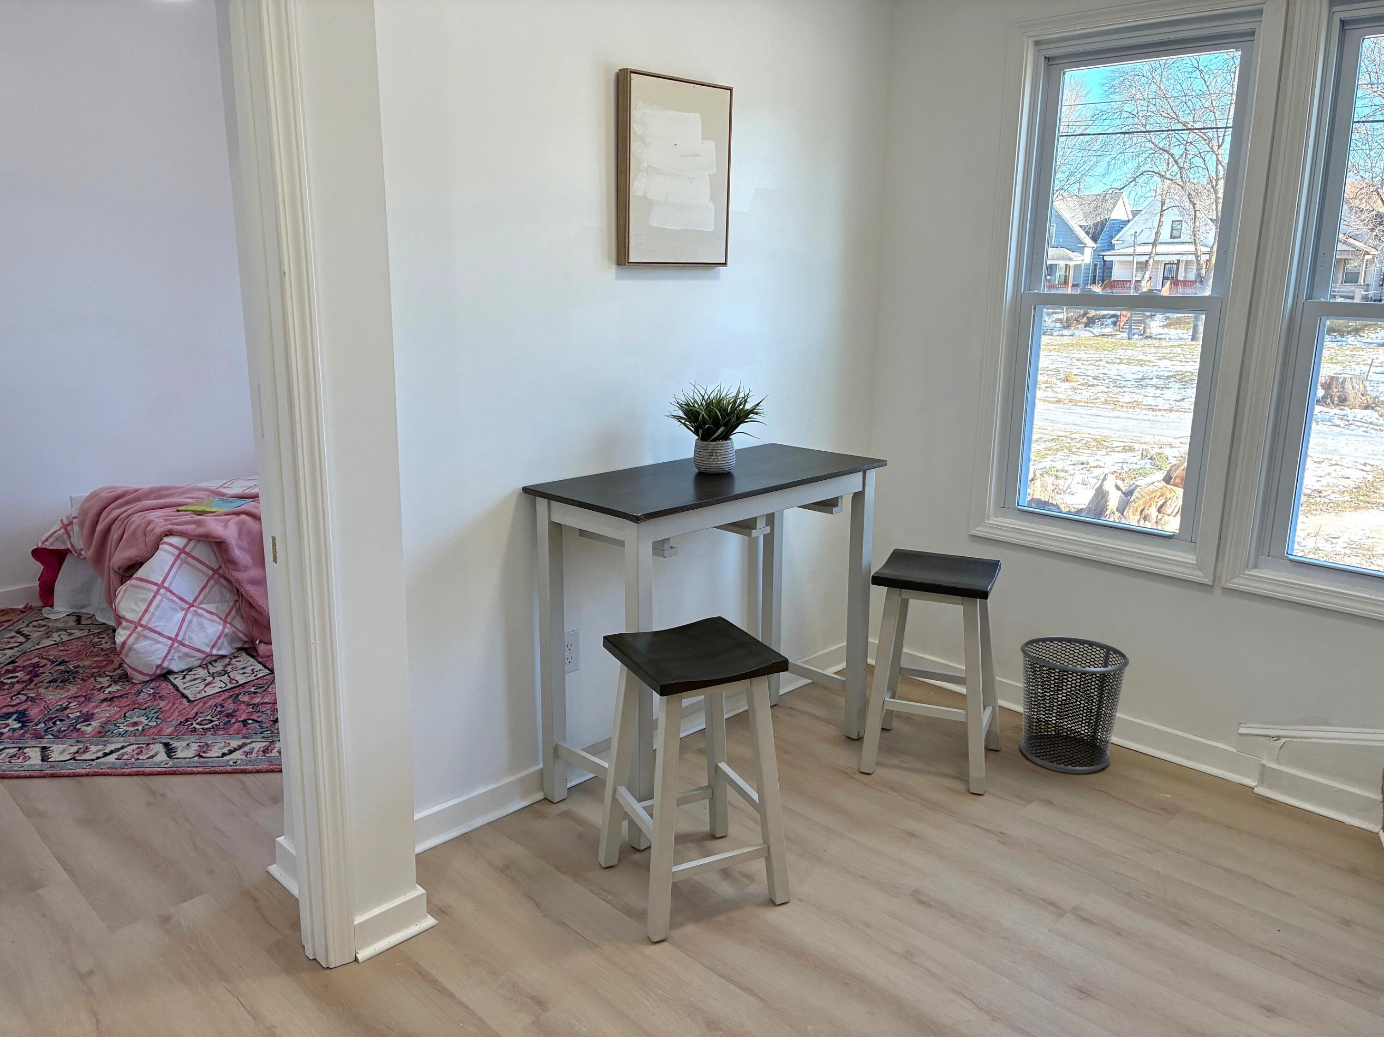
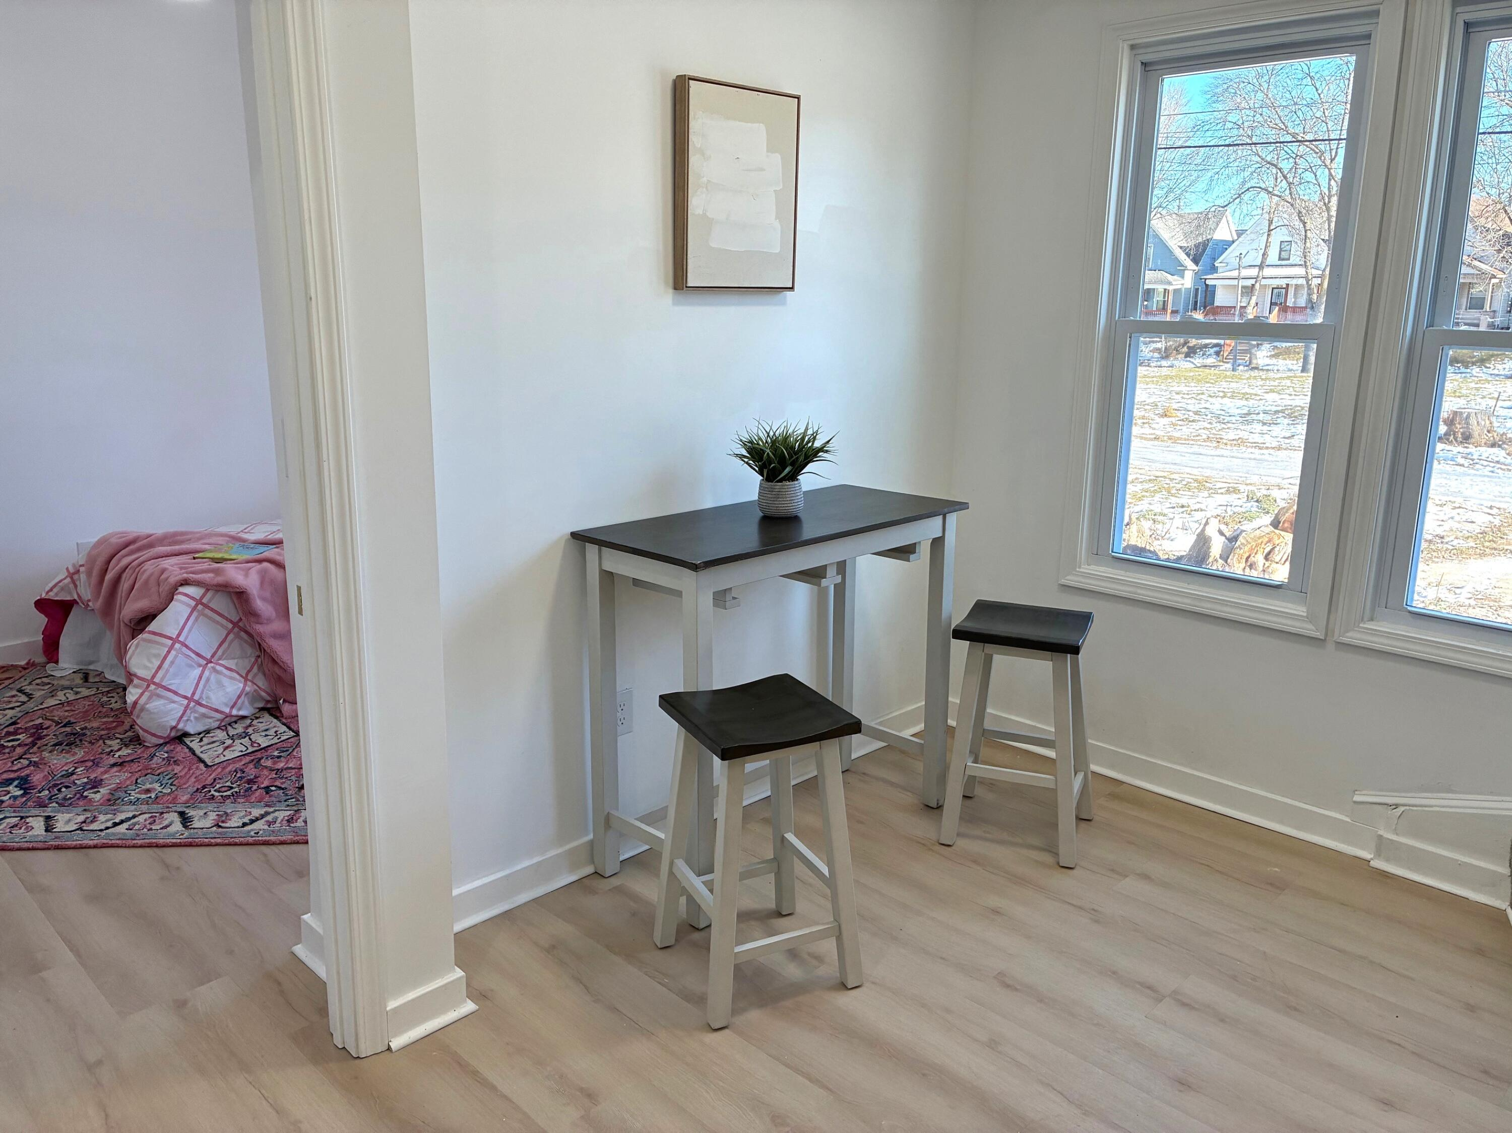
- waste bin (1069, 703)
